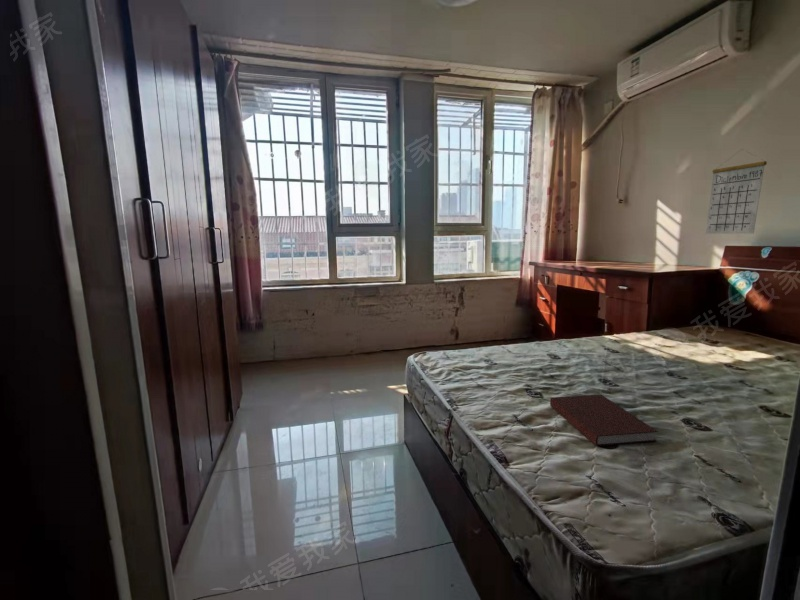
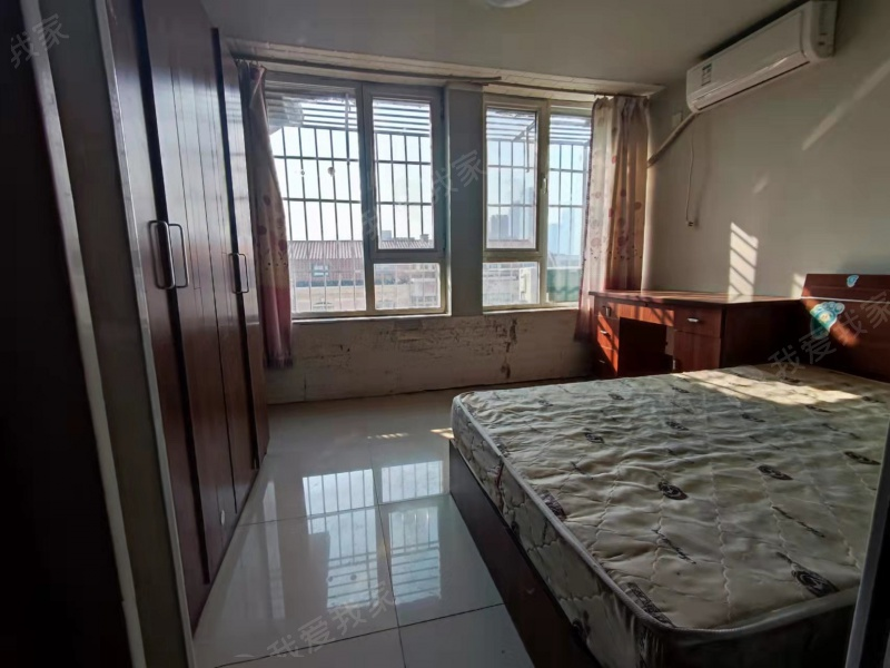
- calendar (734, 192)
- notebook (598, 417)
